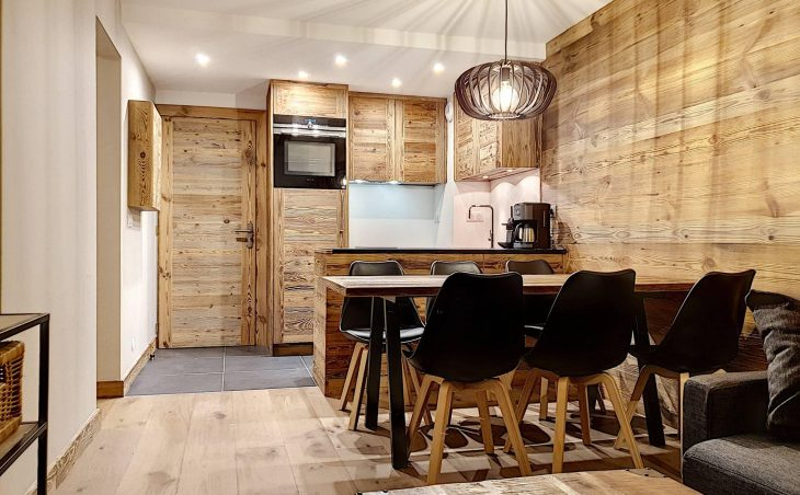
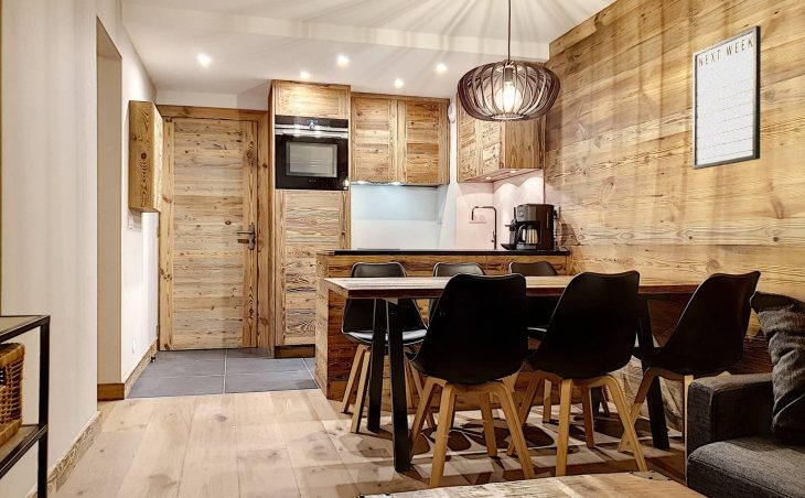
+ writing board (723, 101)
